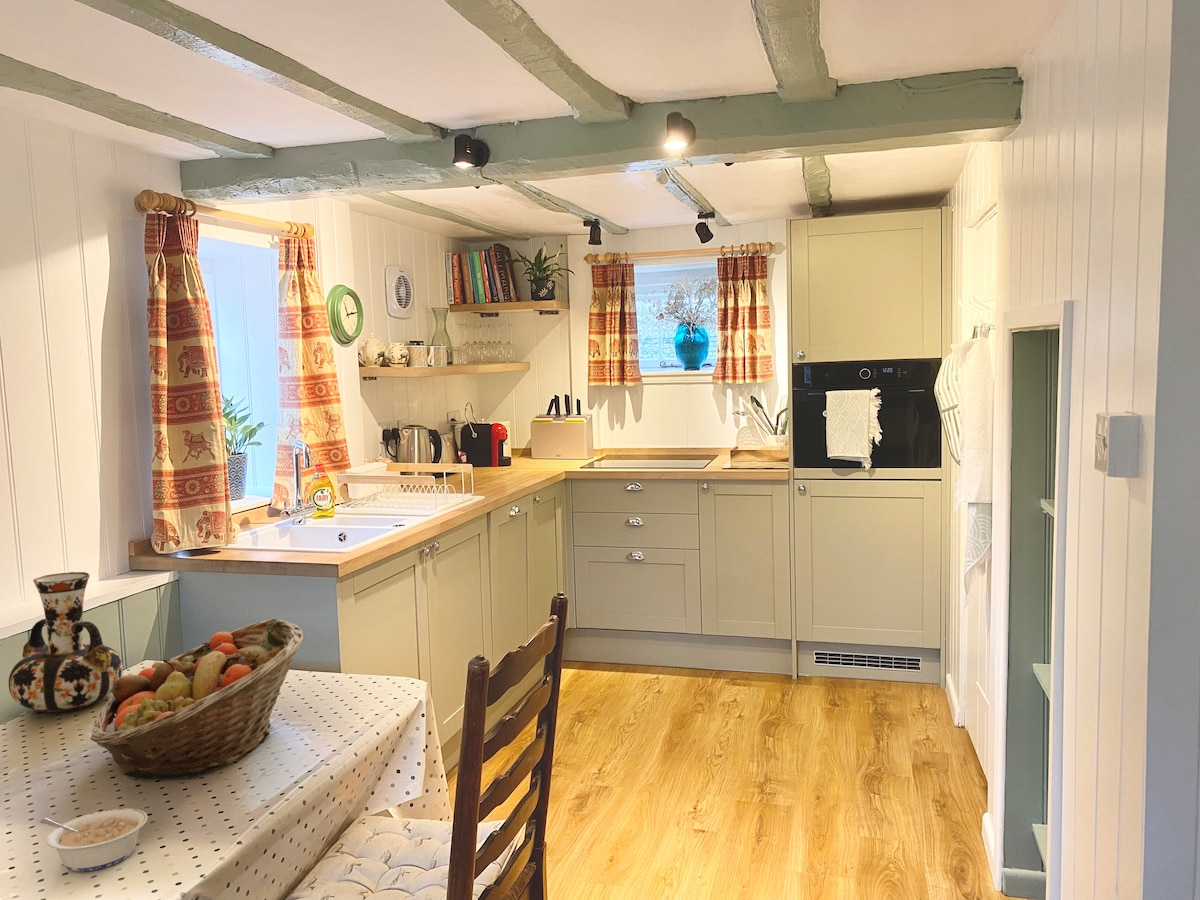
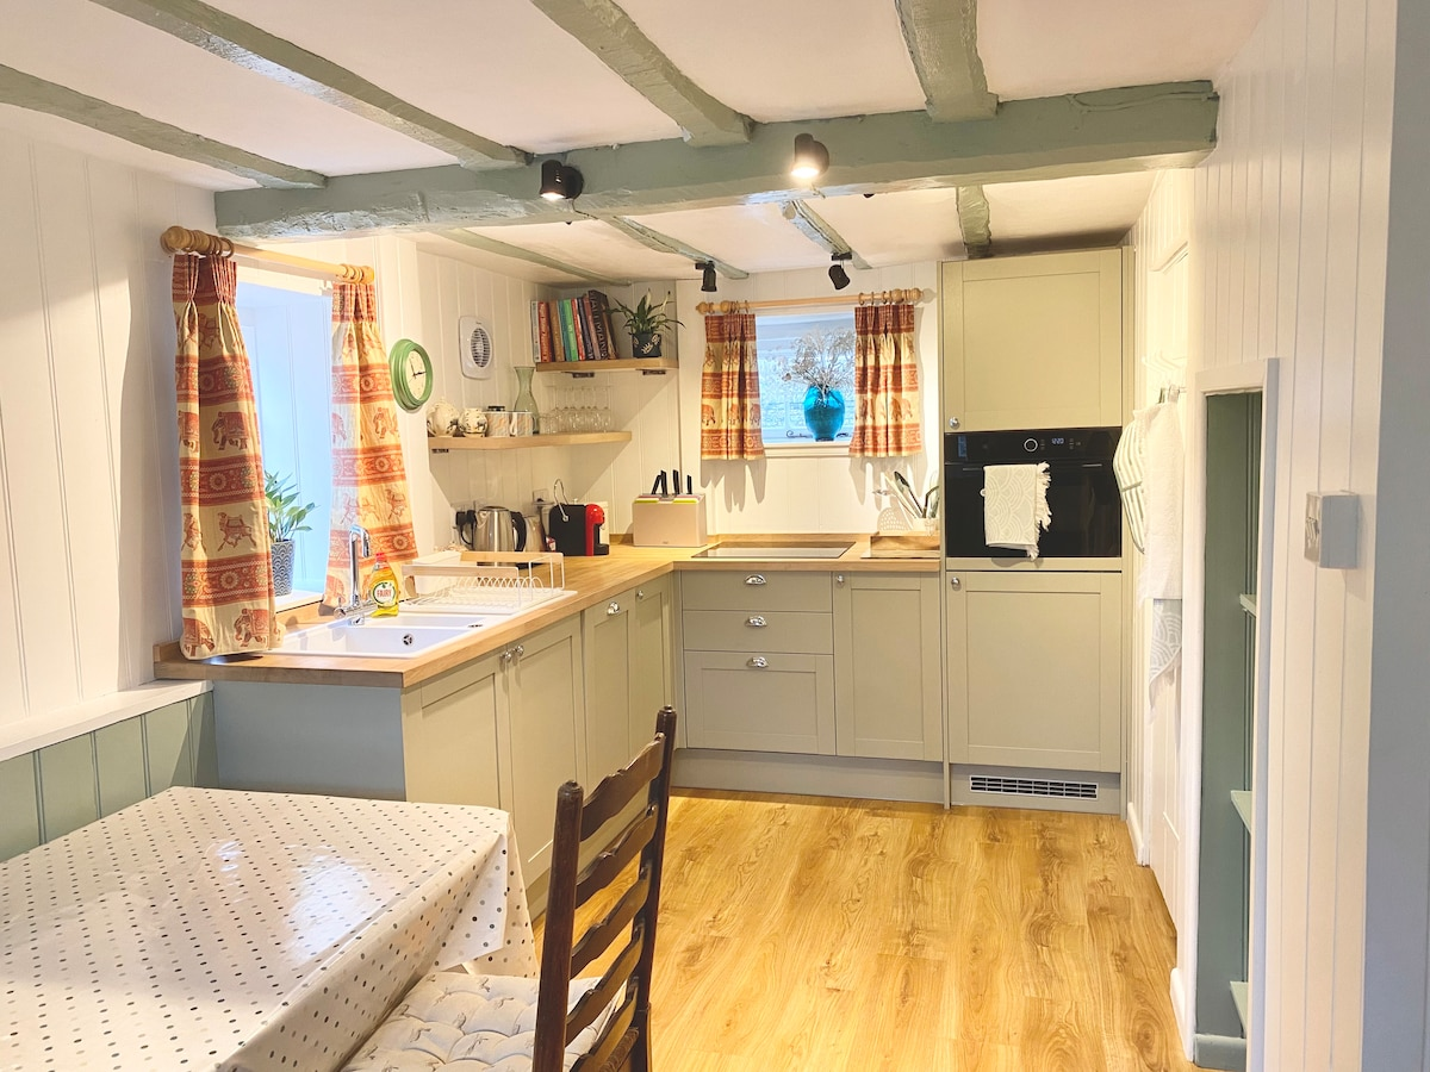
- legume (94, 840)
- vase (64, 640)
- fruit basket (203, 692)
